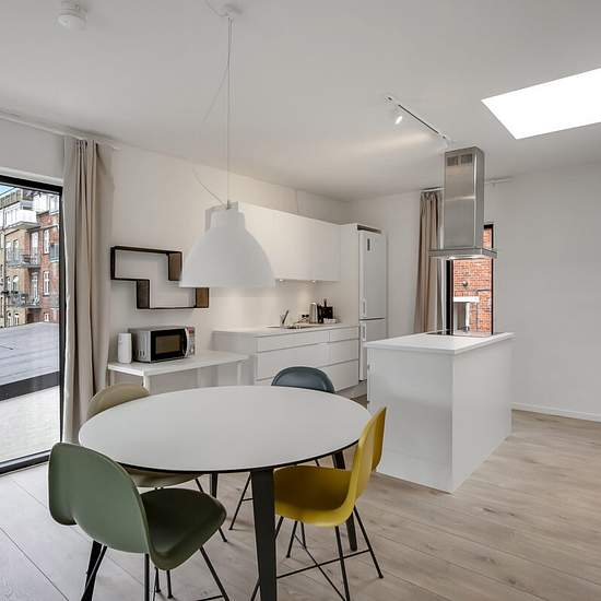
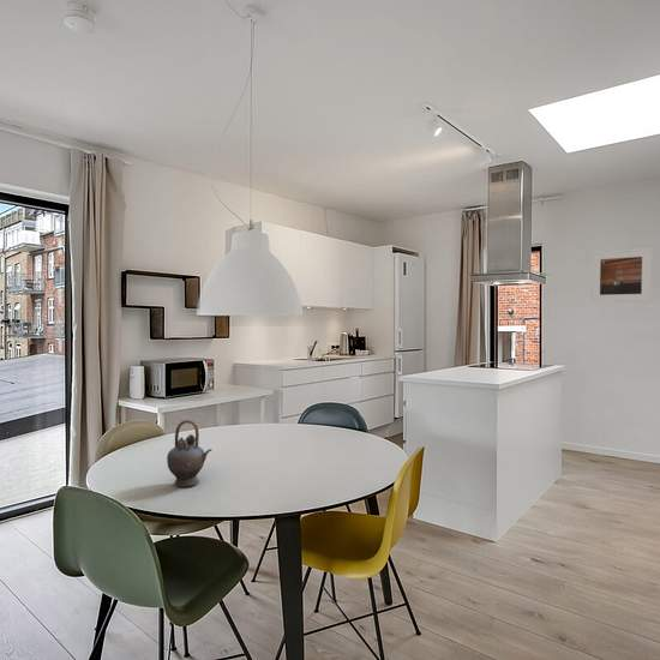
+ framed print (620, 276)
+ teapot (190, 452)
